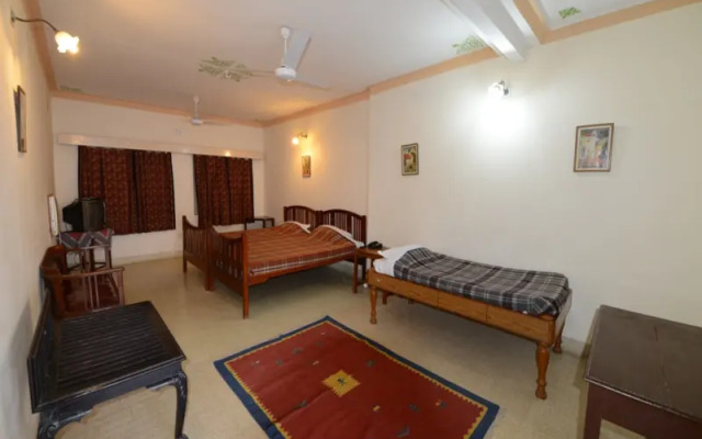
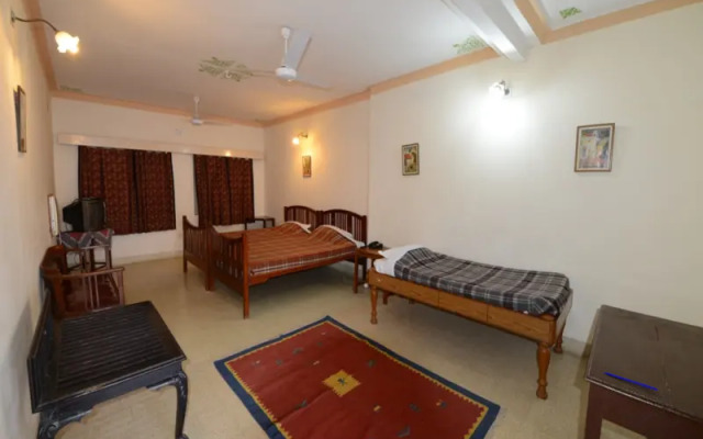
+ pen (628, 380)
